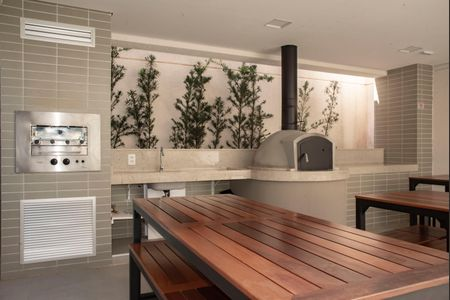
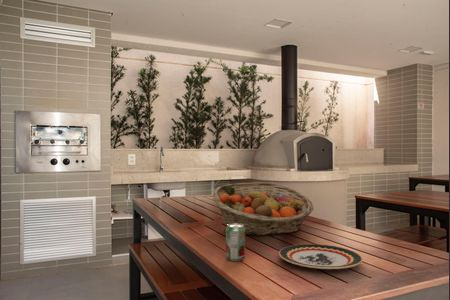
+ plate (319, 257)
+ beverage can (235, 242)
+ fruit basket (262, 206)
